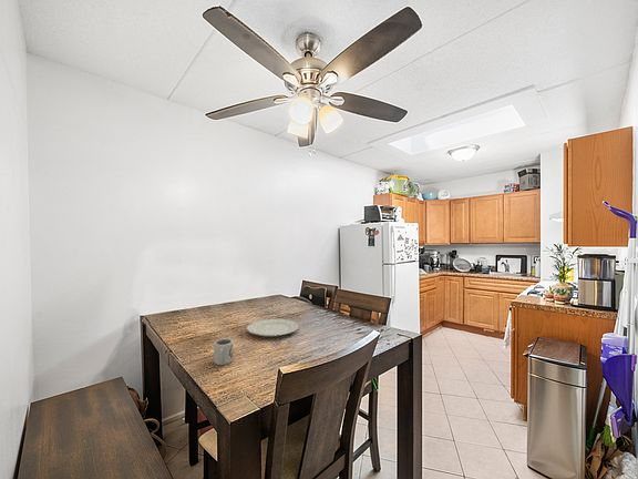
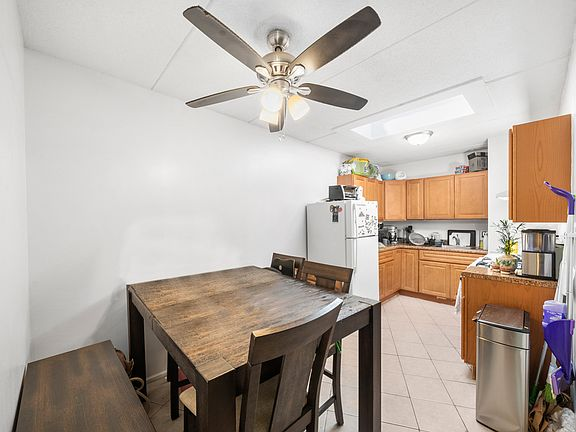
- chinaware (272, 328)
- cup (223, 353)
